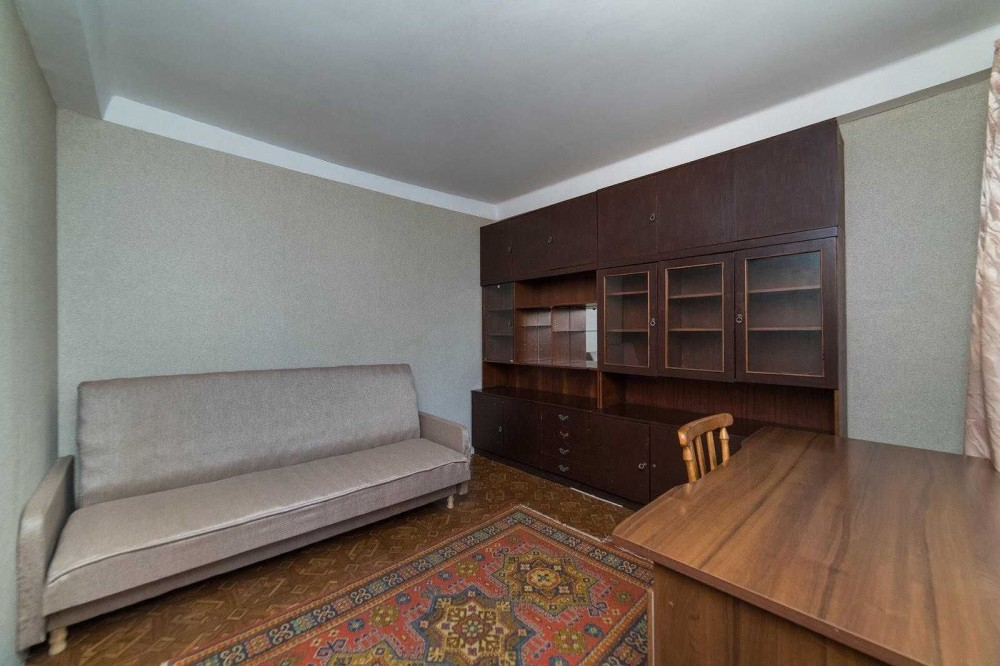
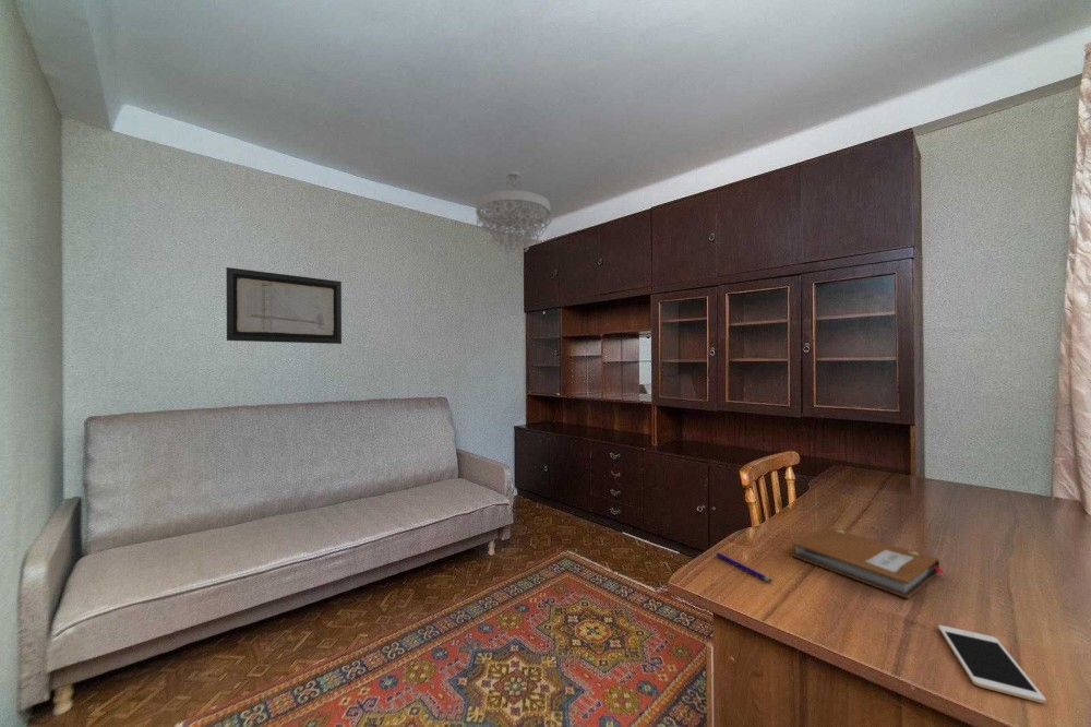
+ pen (742, 567)
+ notebook (865, 557)
+ cell phone (985, 659)
+ wall art (288, 308)
+ chandelier (513, 214)
